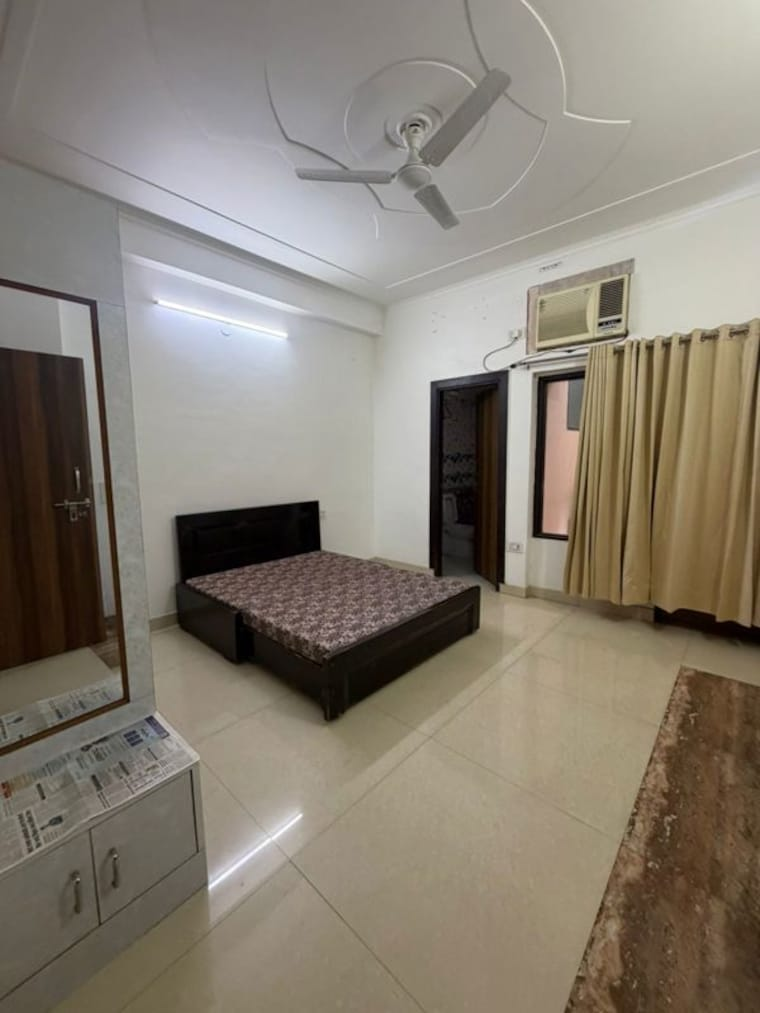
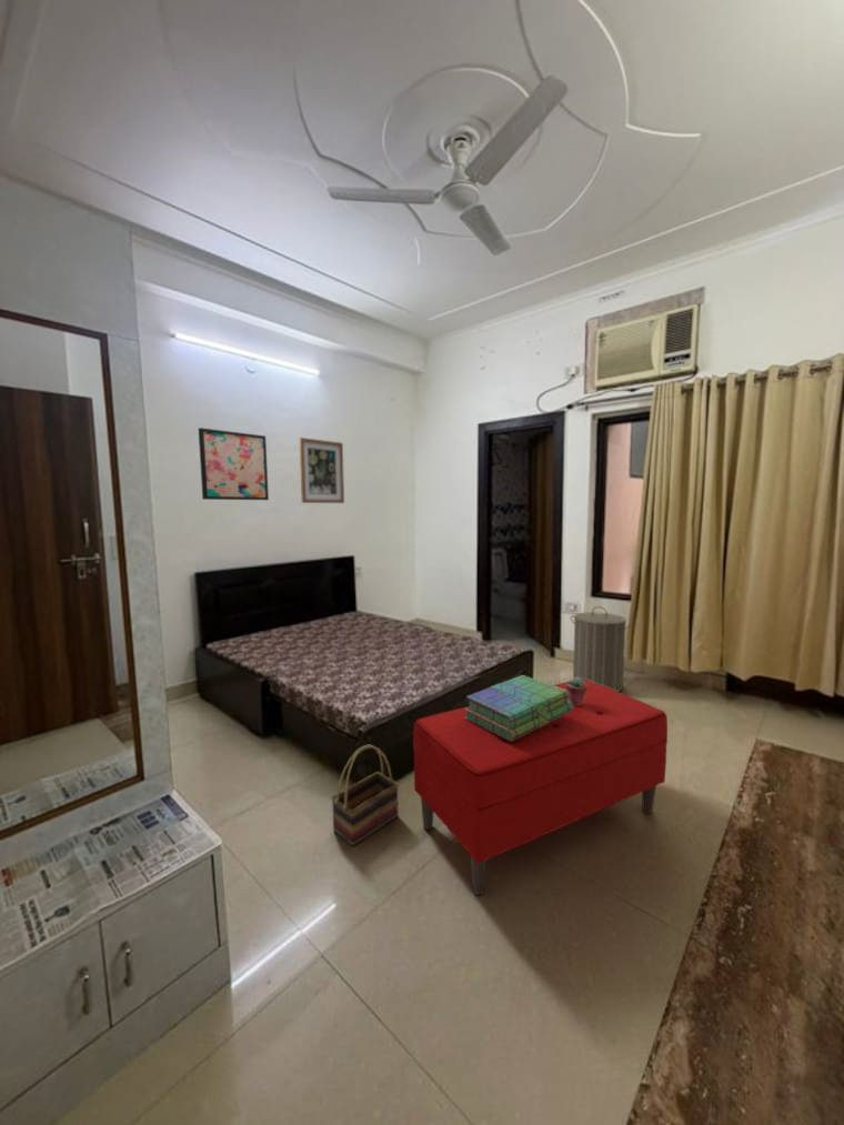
+ wall art (235, 465)
+ potted succulent (576, 690)
+ wall art (322, 471)
+ basket (365, 785)
+ stack of books (518, 707)
+ bench (541, 767)
+ laundry hamper (599, 645)
